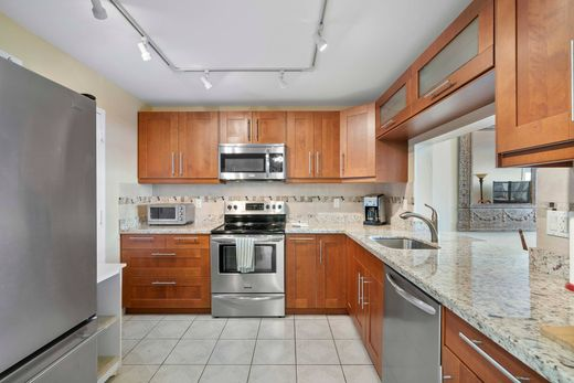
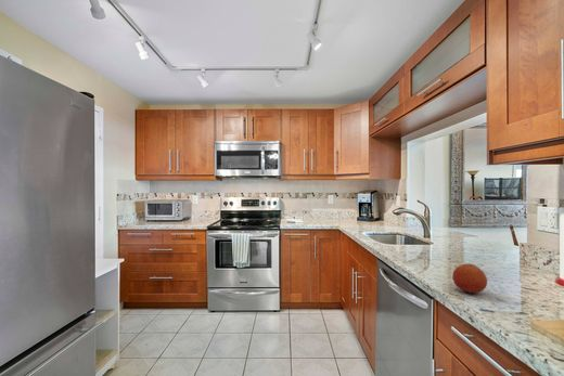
+ fruit (469, 277)
